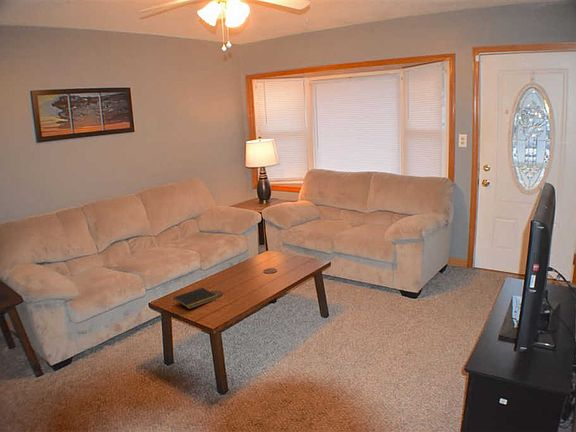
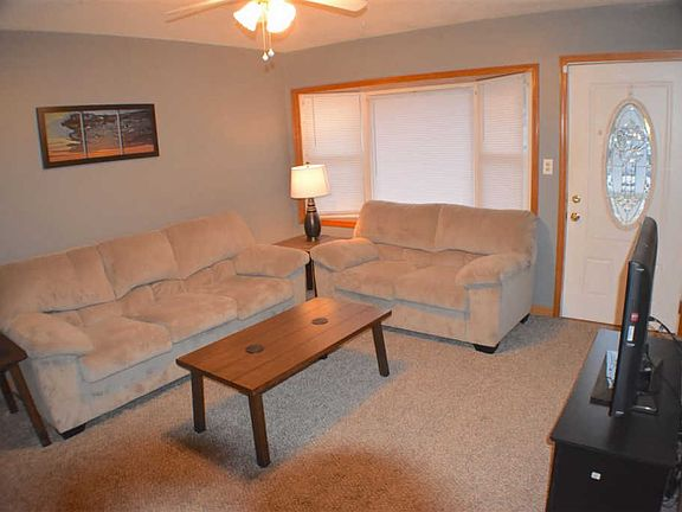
- notepad (196, 297)
